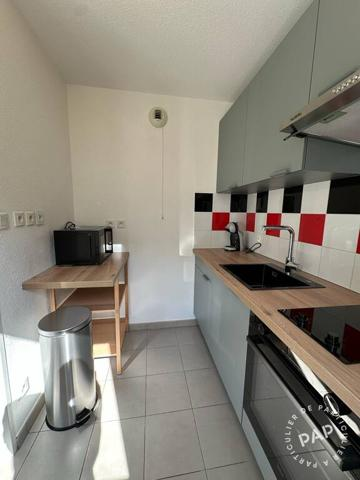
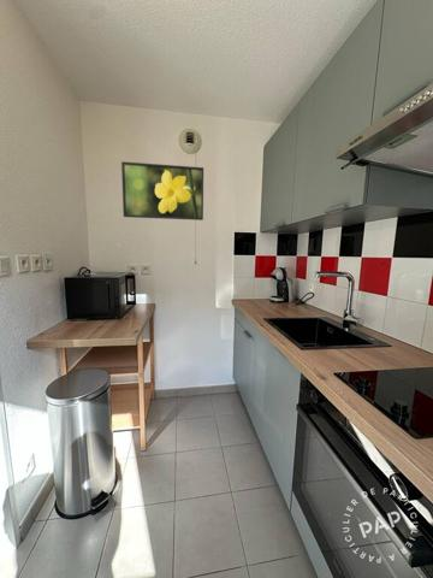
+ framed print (164, 191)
